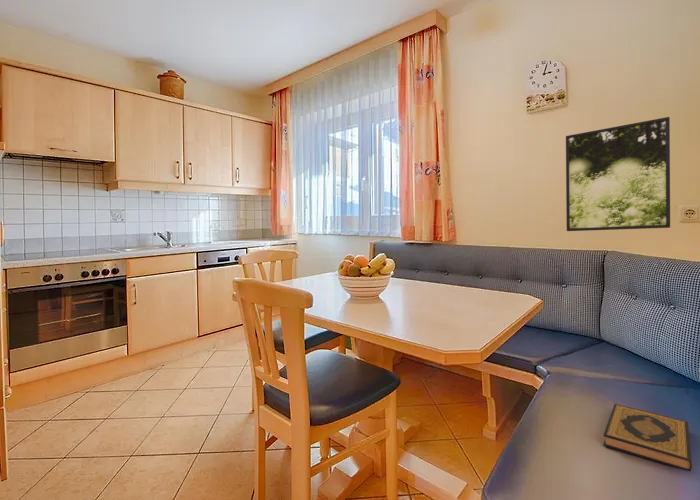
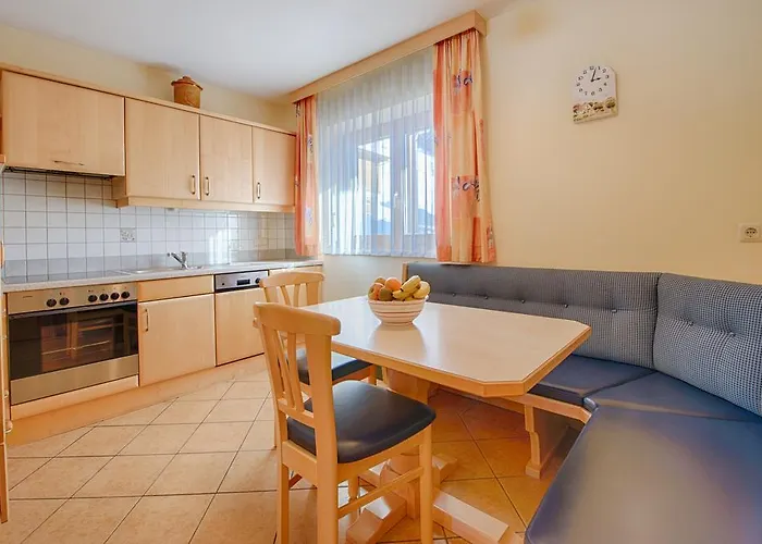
- hardback book (647, 432)
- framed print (614, 178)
